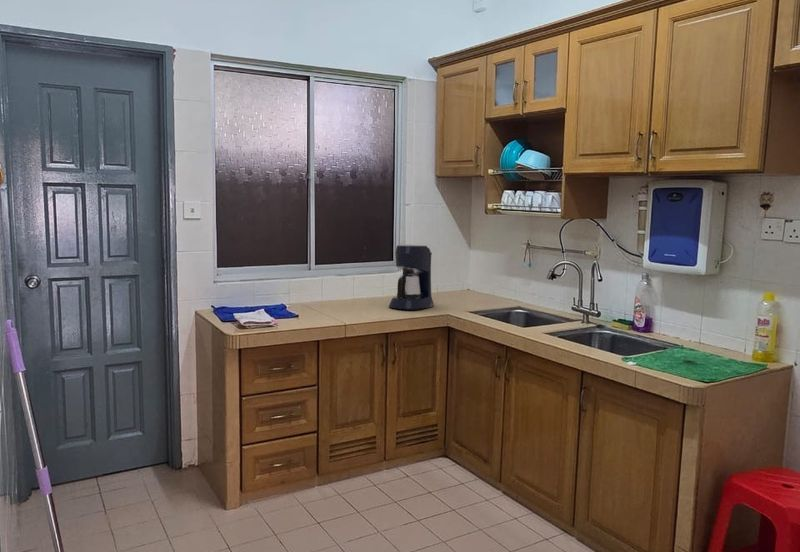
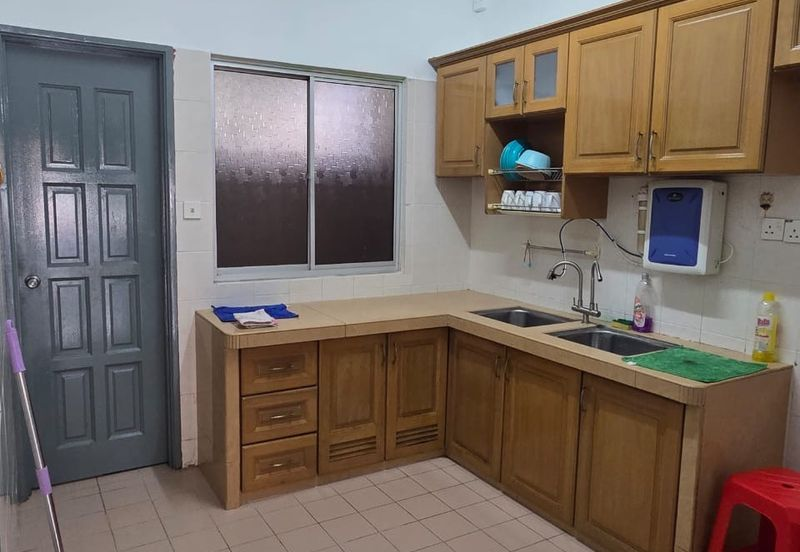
- coffee maker (412, 275)
